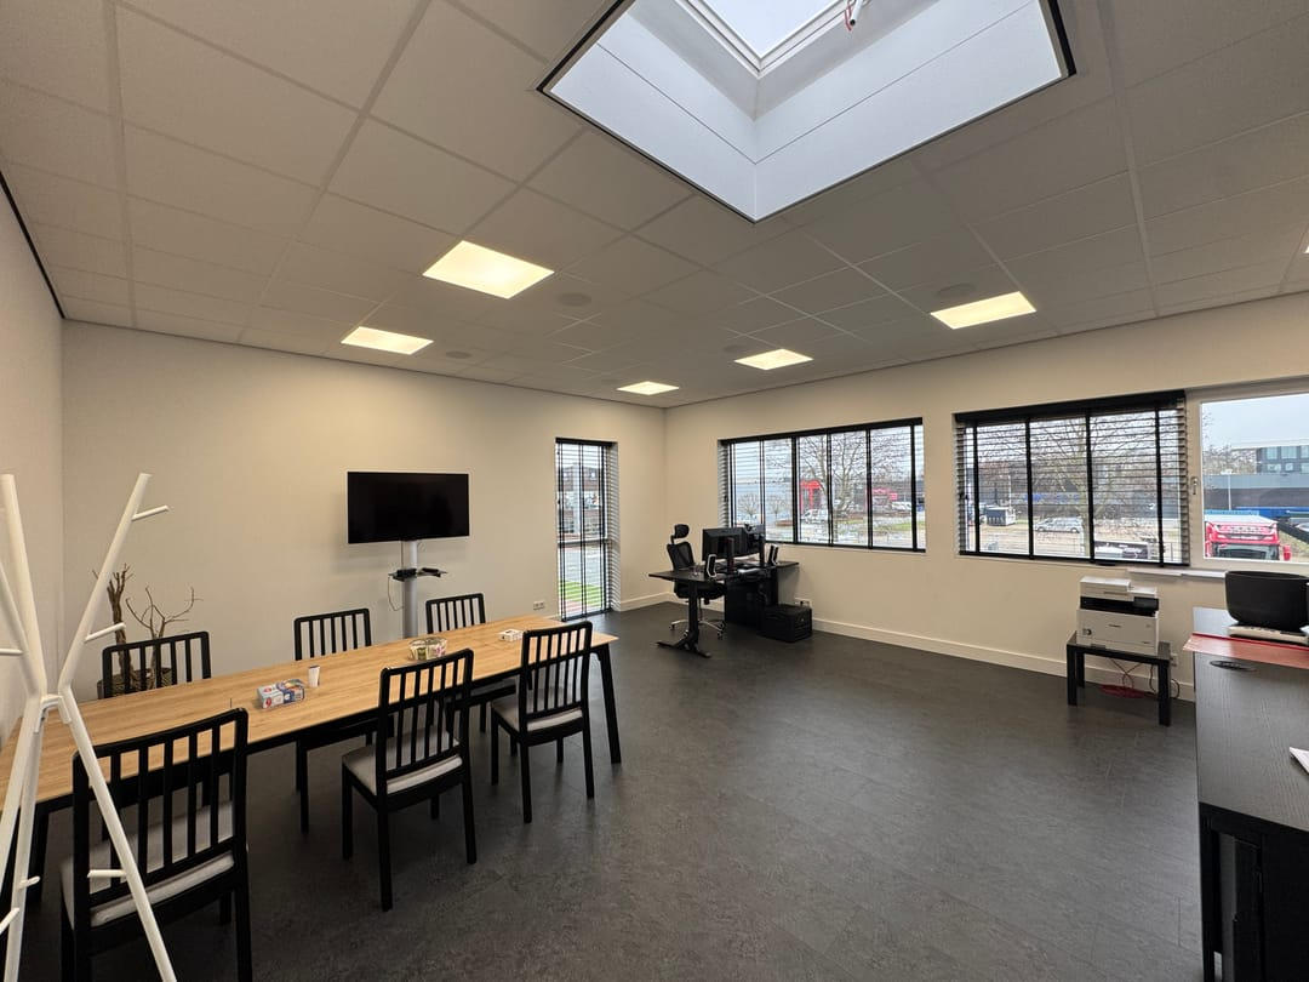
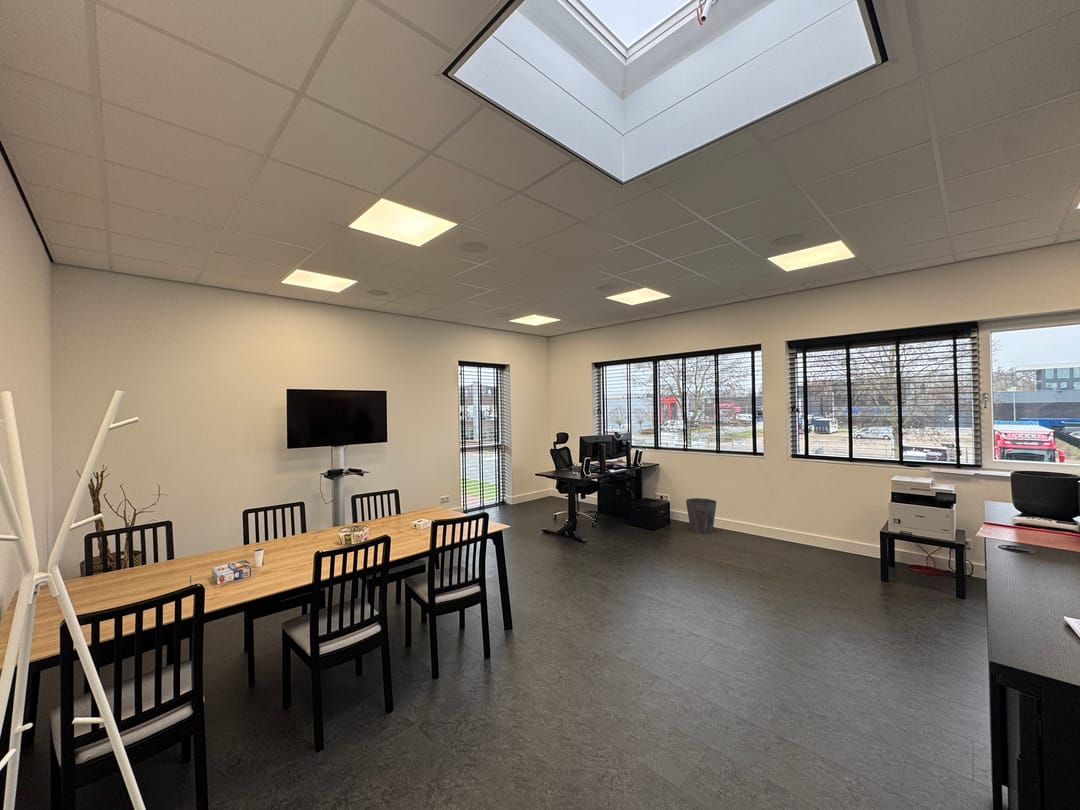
+ waste bin (701, 515)
